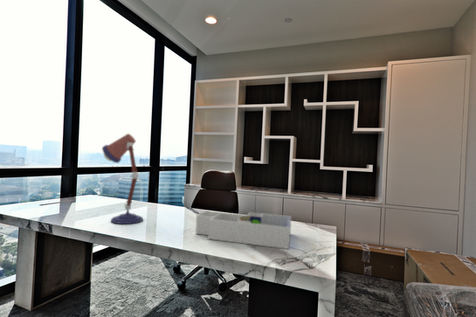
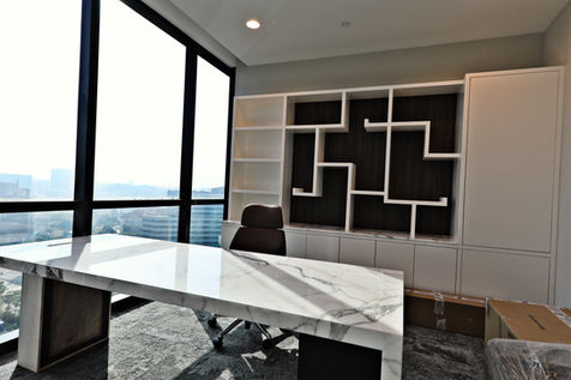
- desk lamp (131, 175)
- desk organizer (244, 225)
